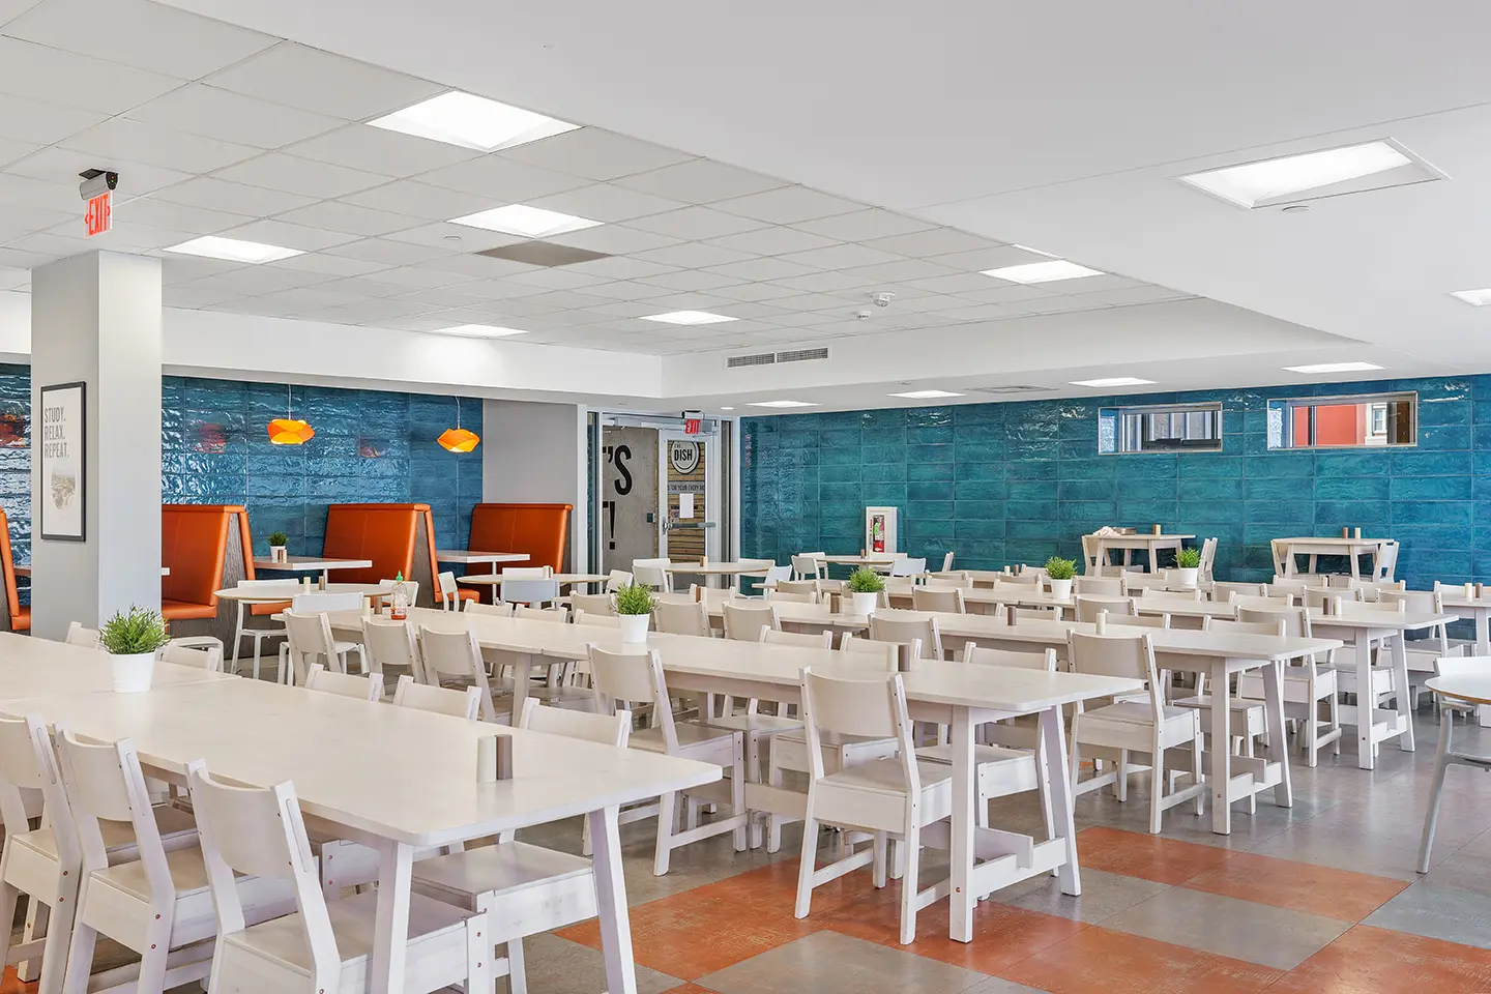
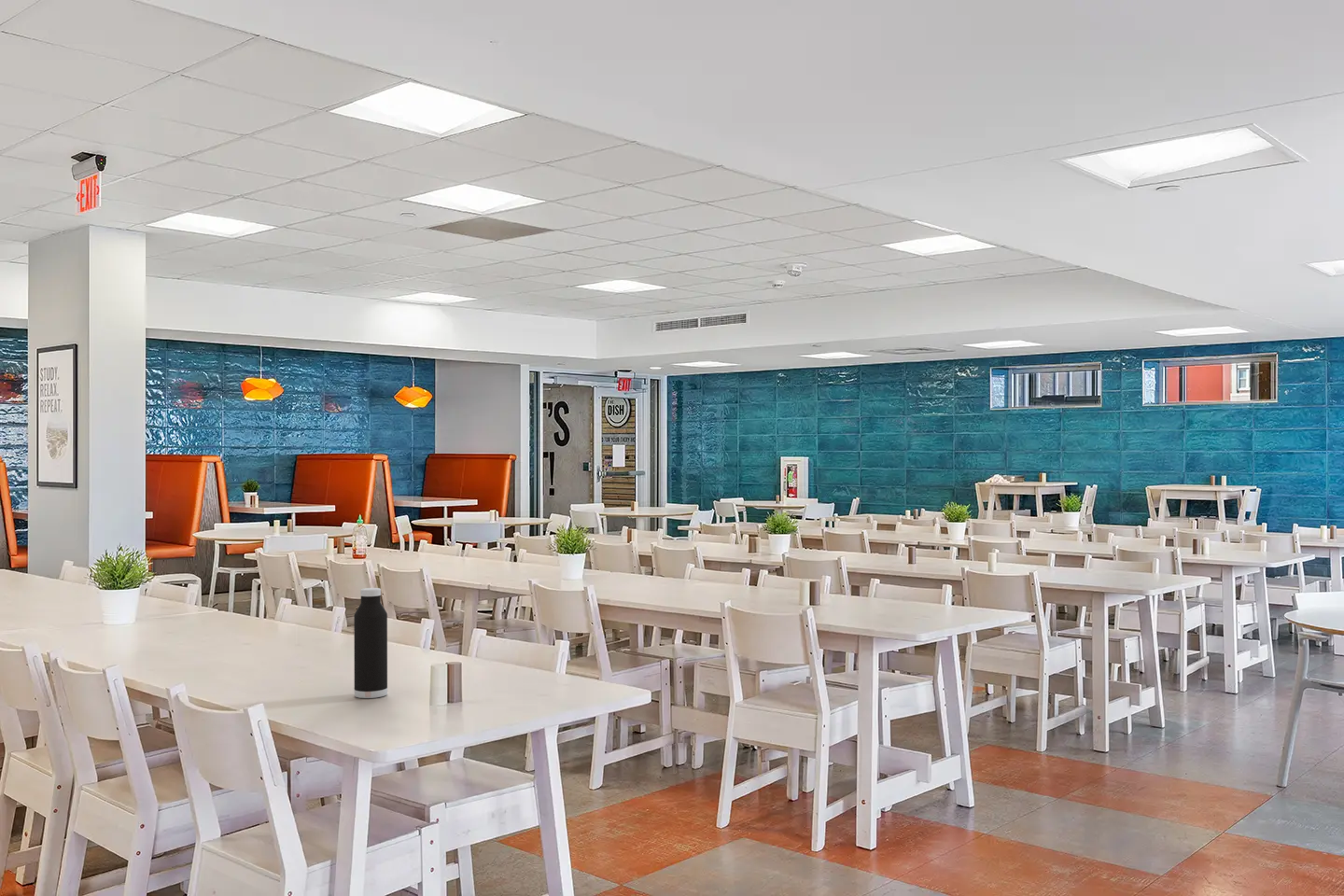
+ water bottle (371, 641)
